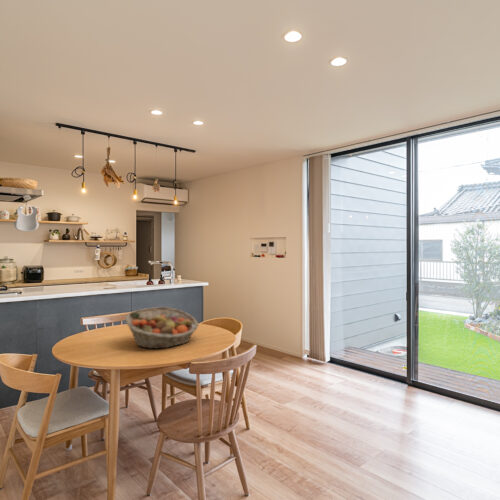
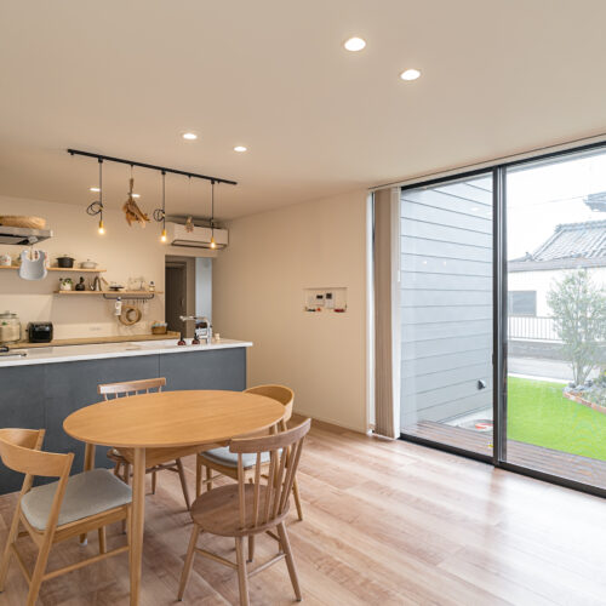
- fruit basket (162, 326)
